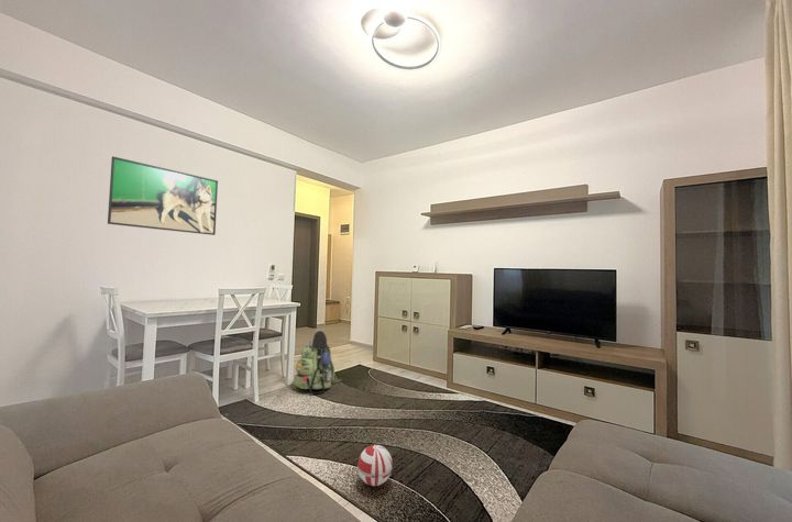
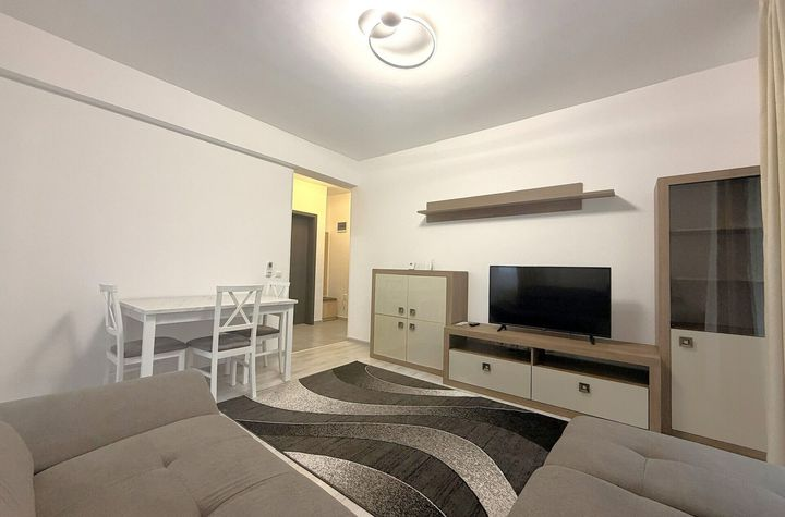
- backpack (319, 357)
- ball (375, 465)
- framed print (168, 199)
